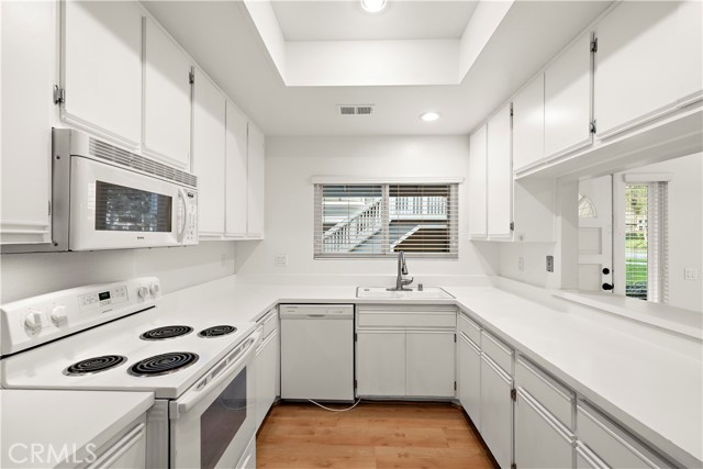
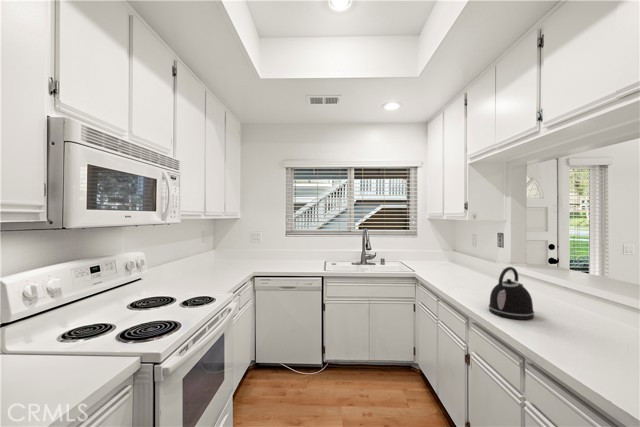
+ kettle (510, 289)
